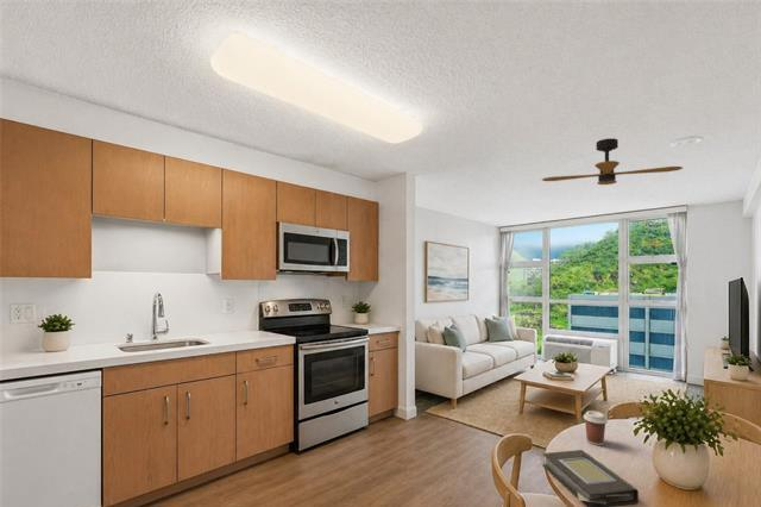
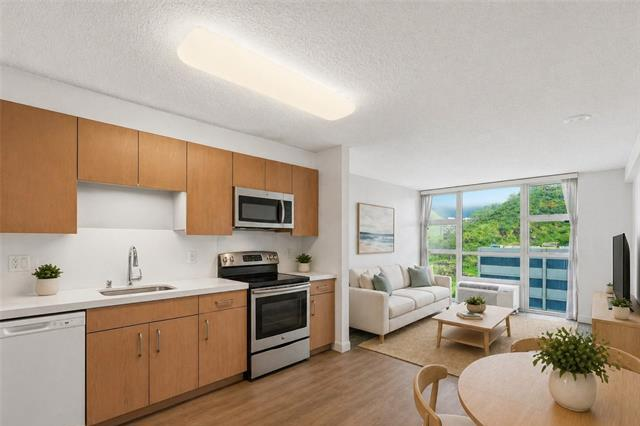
- ceiling fan (606, 159)
- coffee cup (595, 427)
- book (583, 475)
